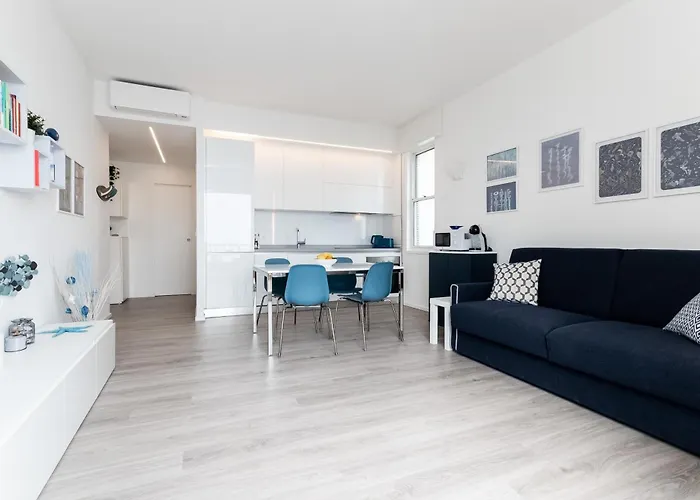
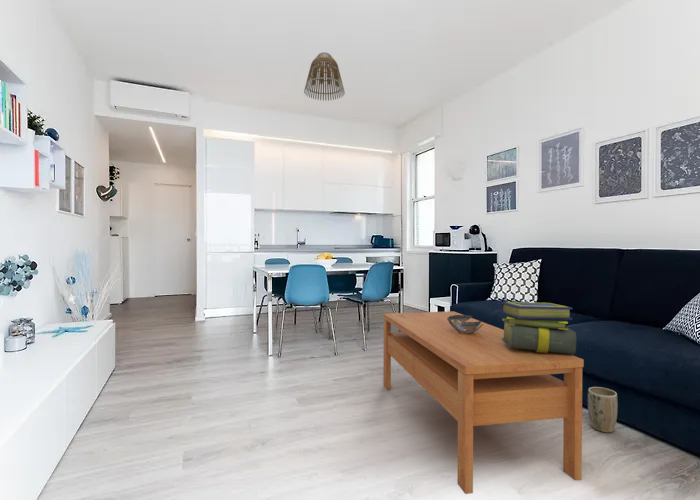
+ stack of books (534, 326)
+ plant pot (602, 409)
+ decorative bowl (464, 324)
+ lamp shade (323, 74)
+ coffee table (457, 375)
